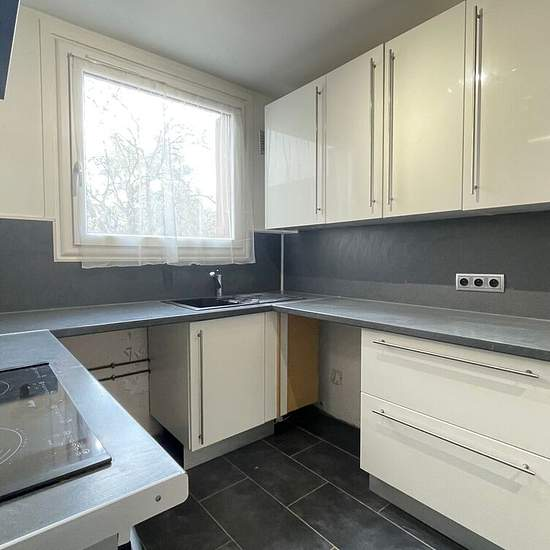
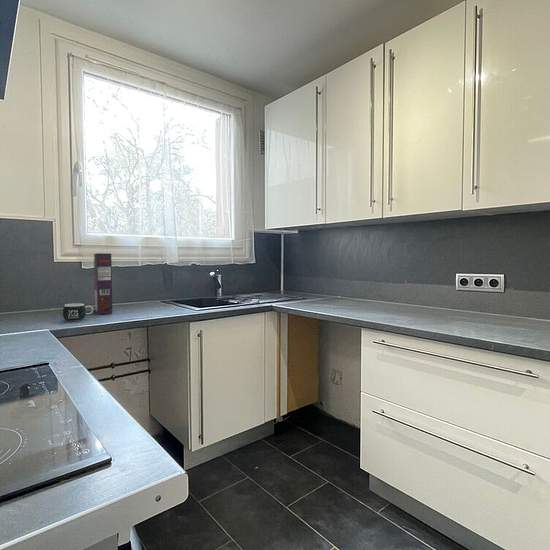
+ mug (78, 312)
+ cereal box (102, 282)
